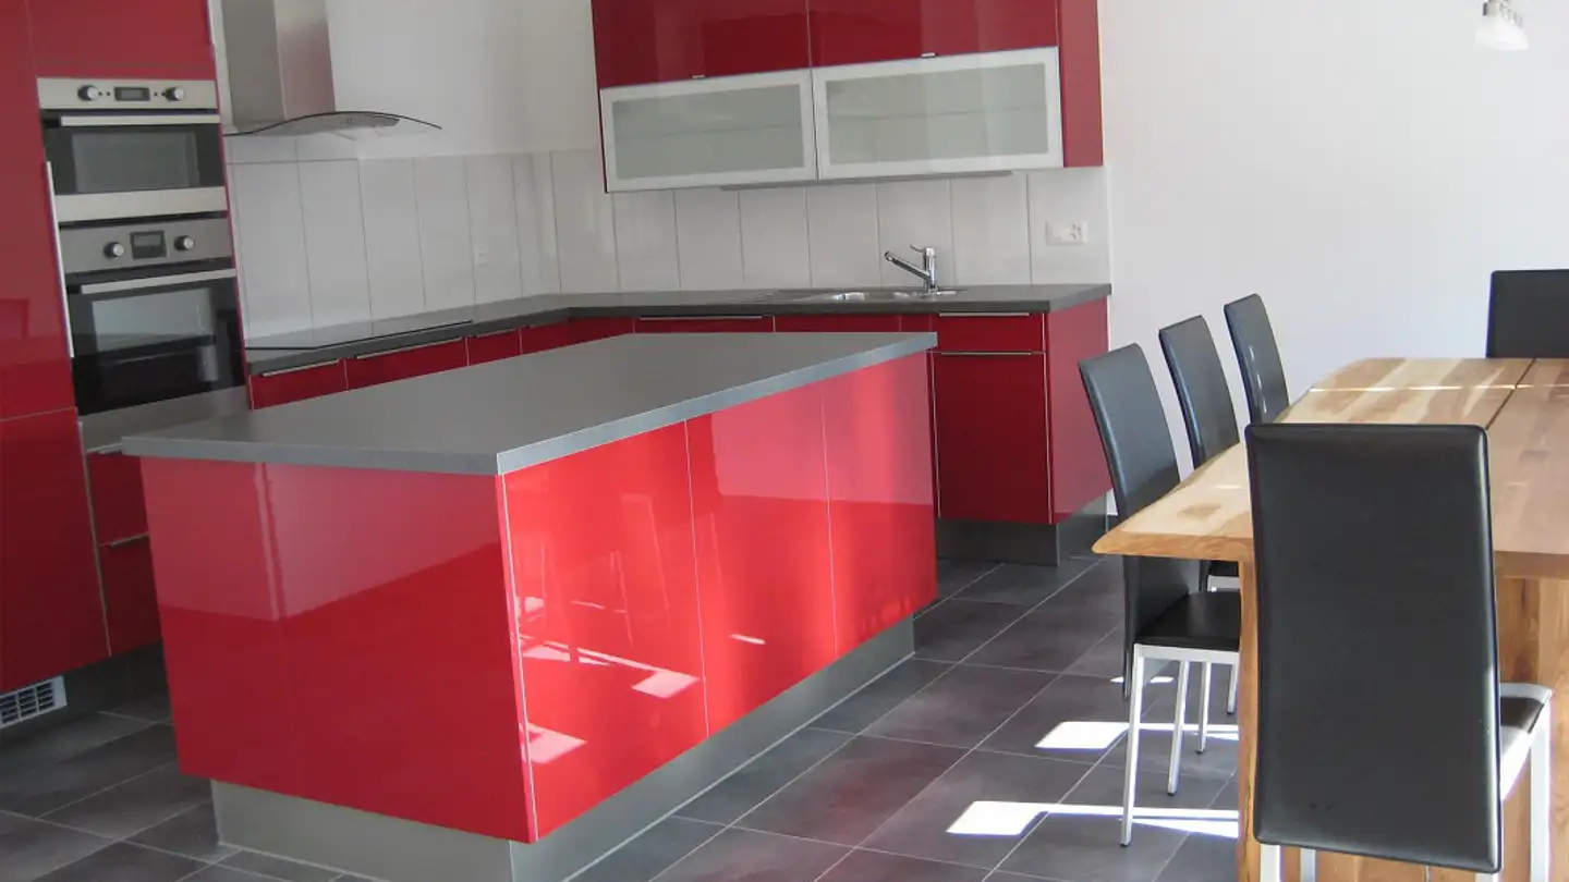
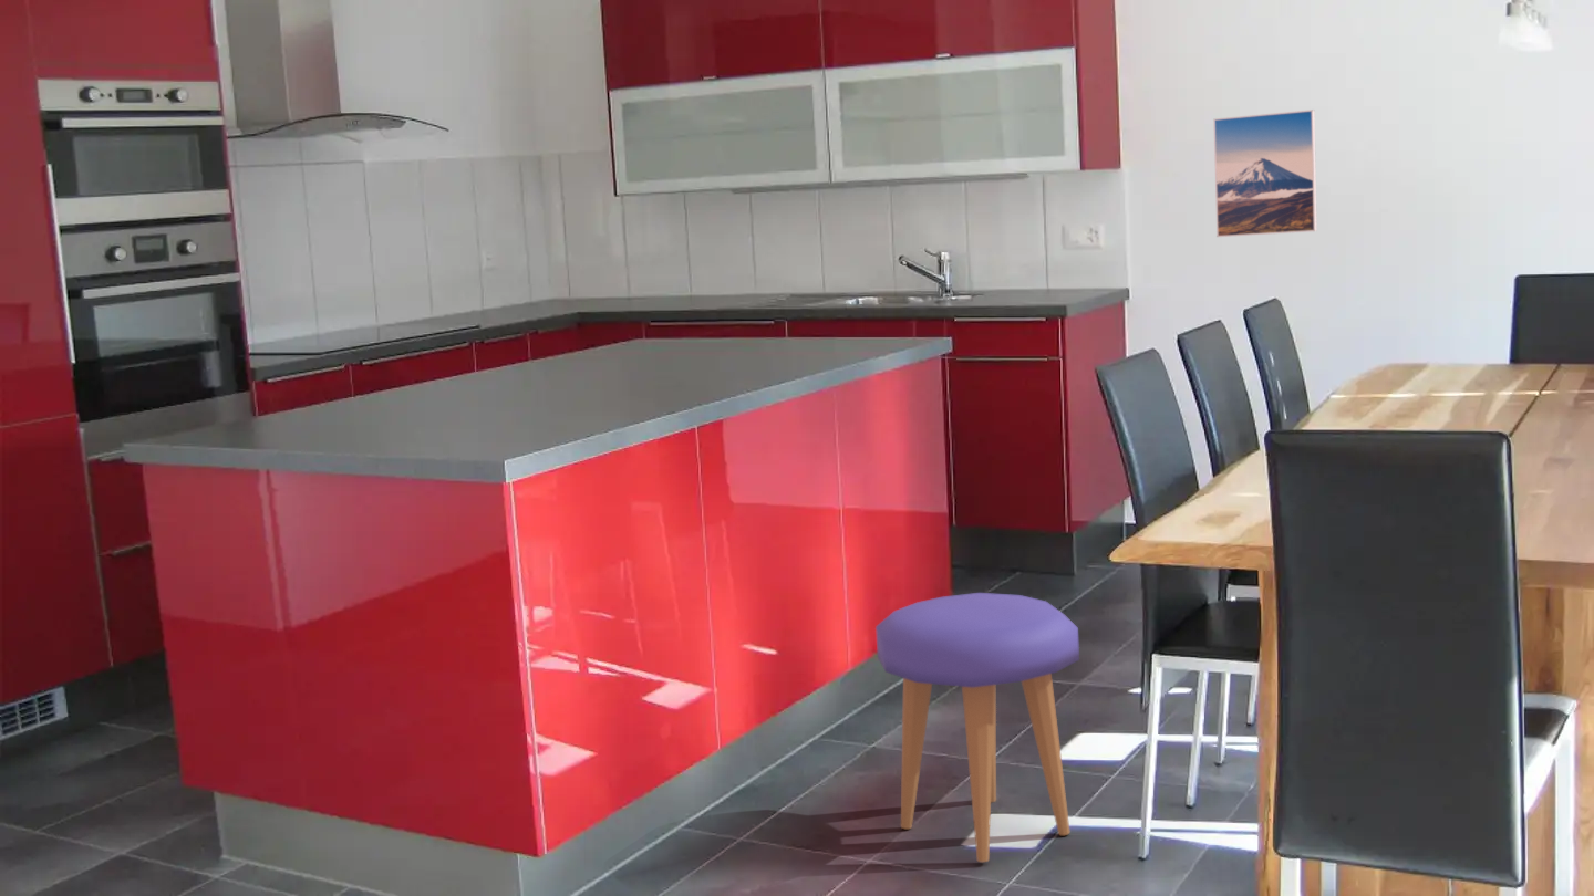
+ stool (980, 721)
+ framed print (1264, 174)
